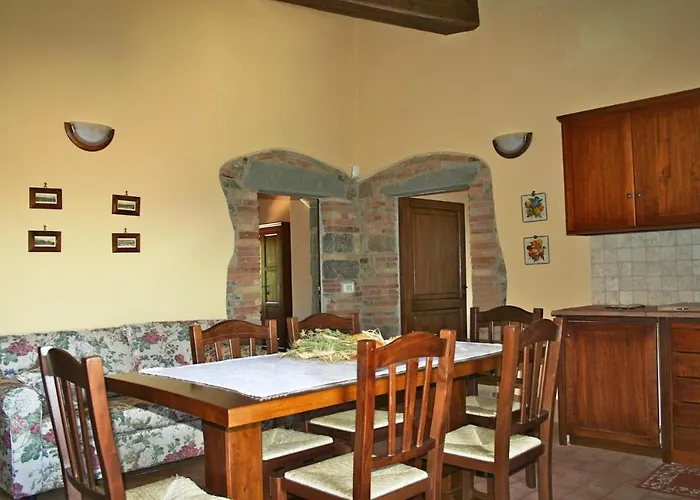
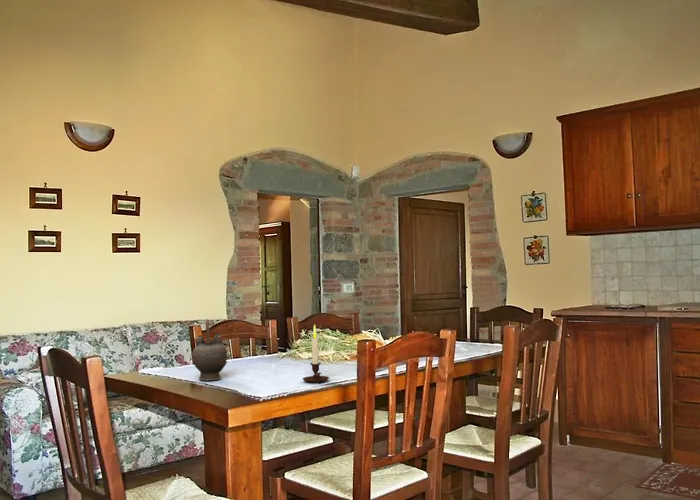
+ candle (315, 352)
+ teapot (209, 348)
